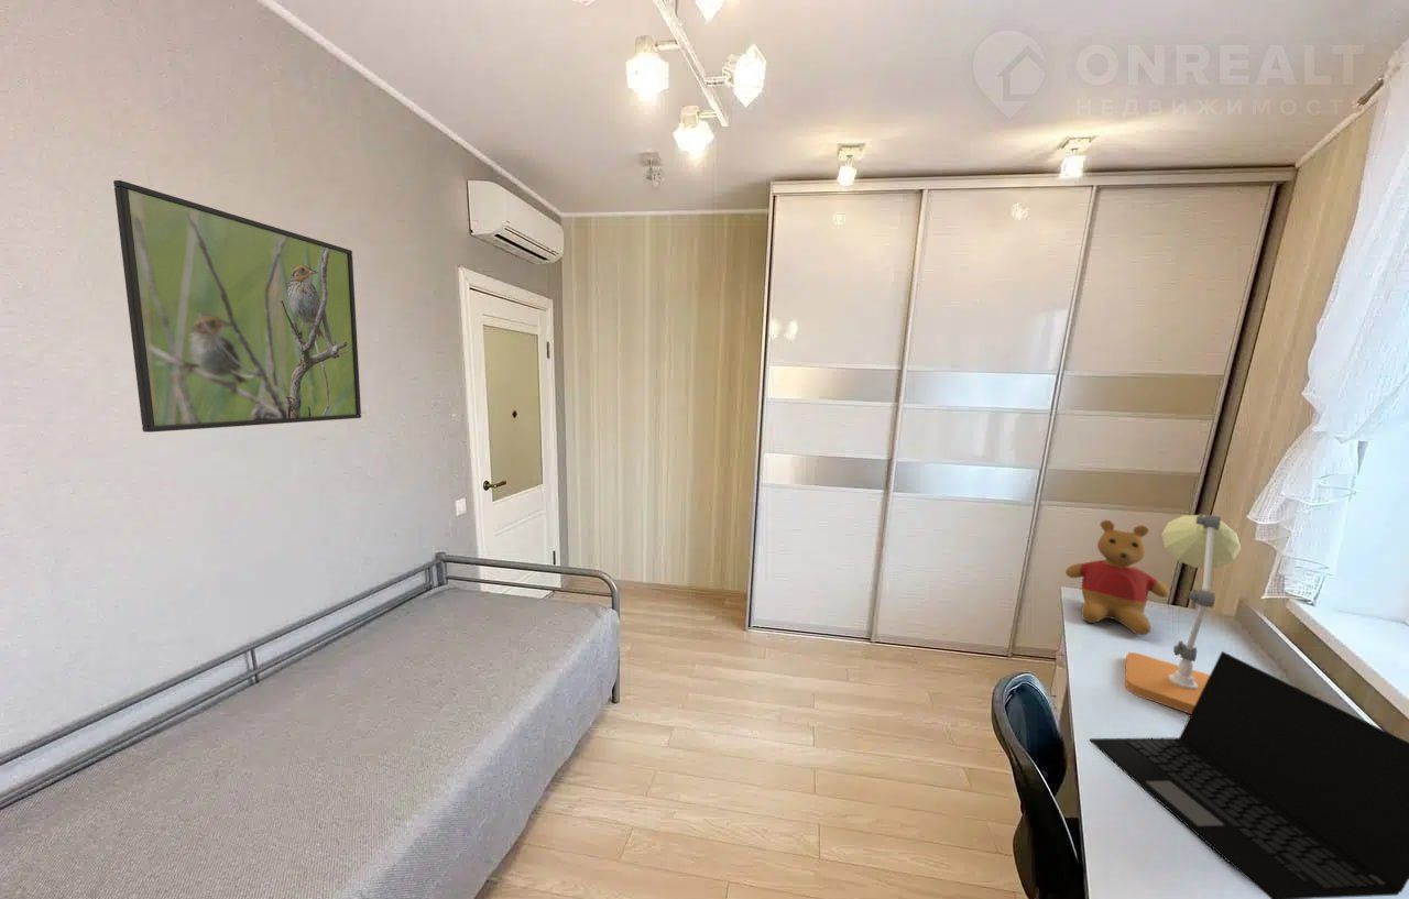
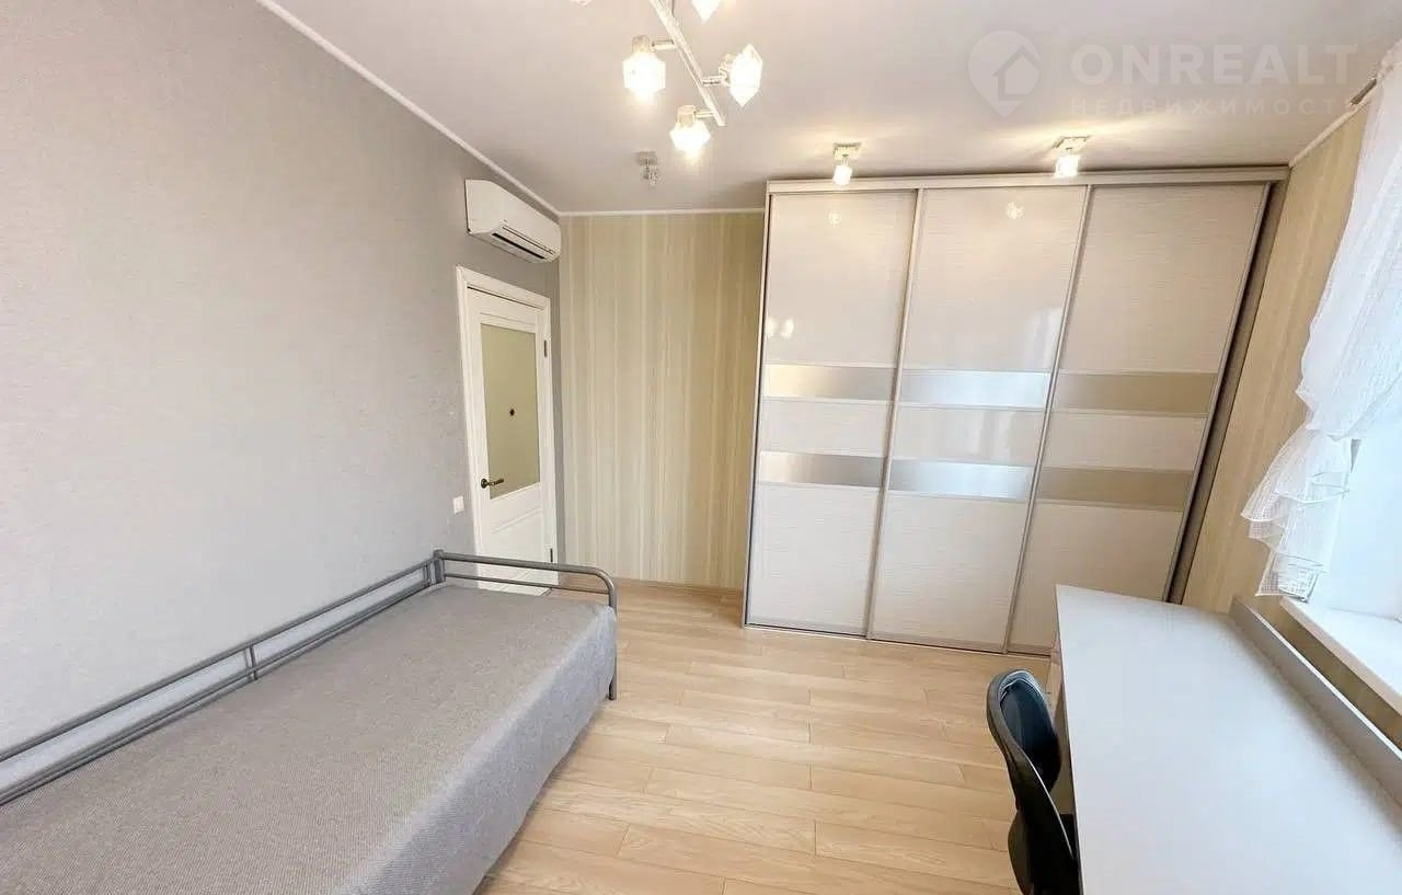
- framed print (264, 326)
- laptop (1244, 755)
- teddy bear (1118, 573)
- desk lamp (1194, 601)
